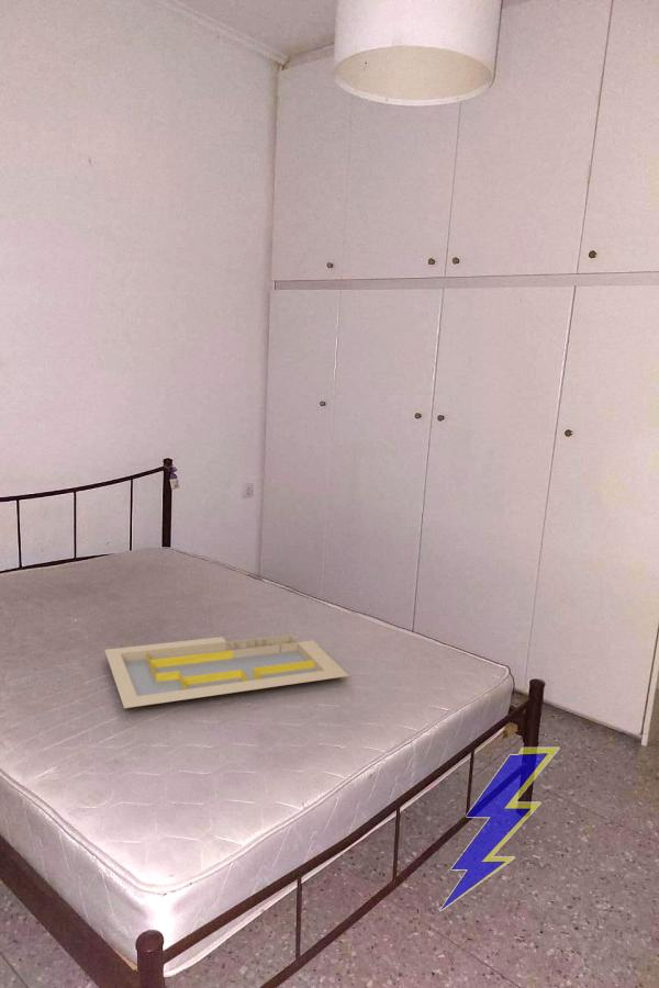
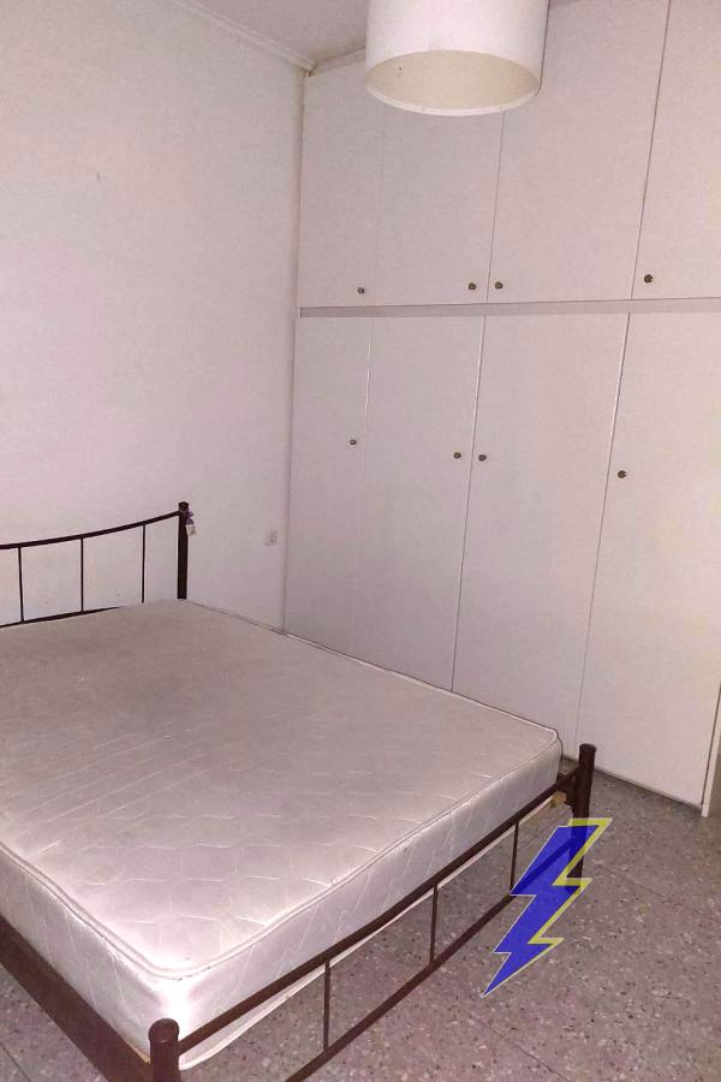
- serving tray (224, 666)
